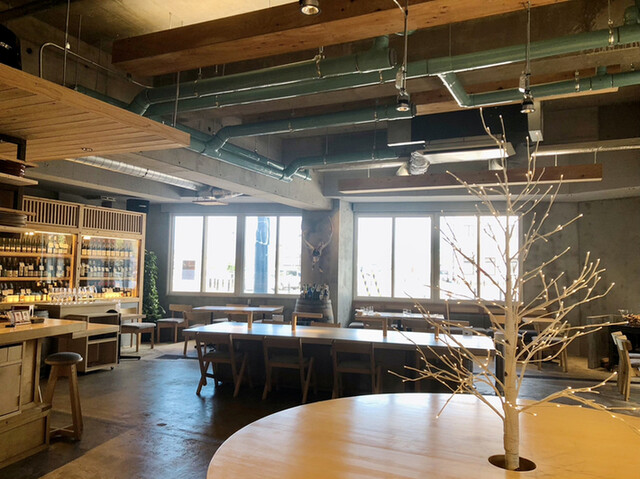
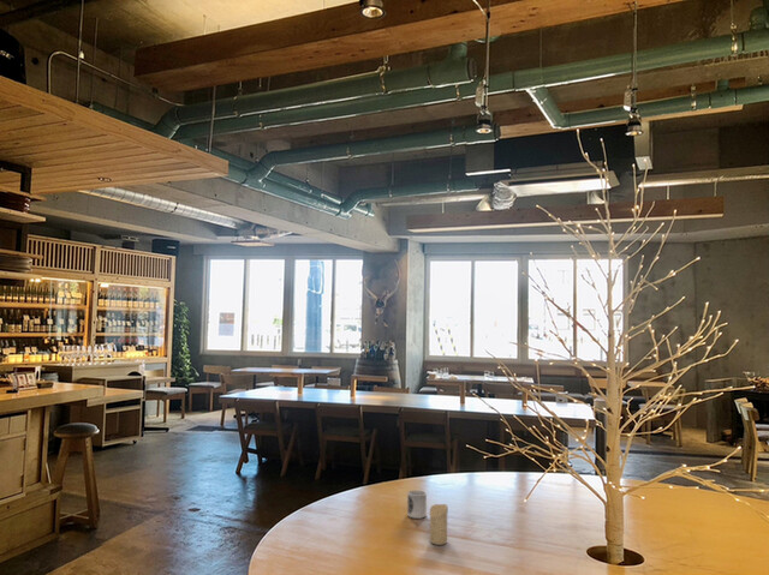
+ candle (437, 523)
+ cup (415, 502)
